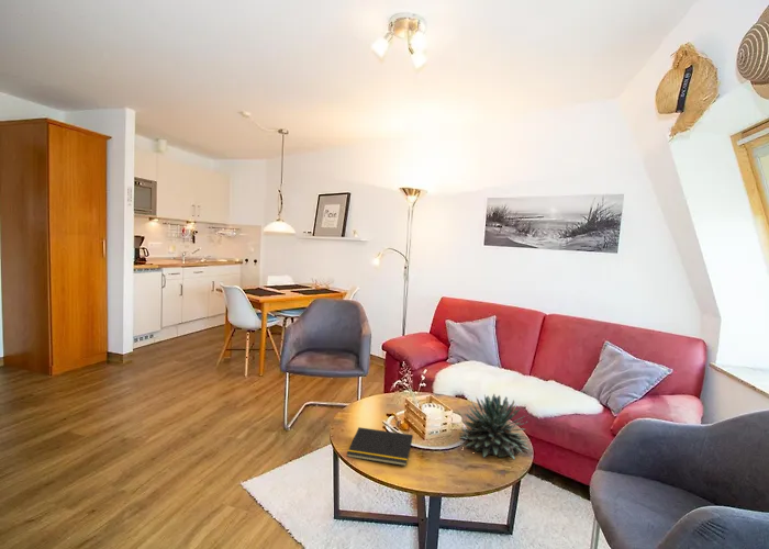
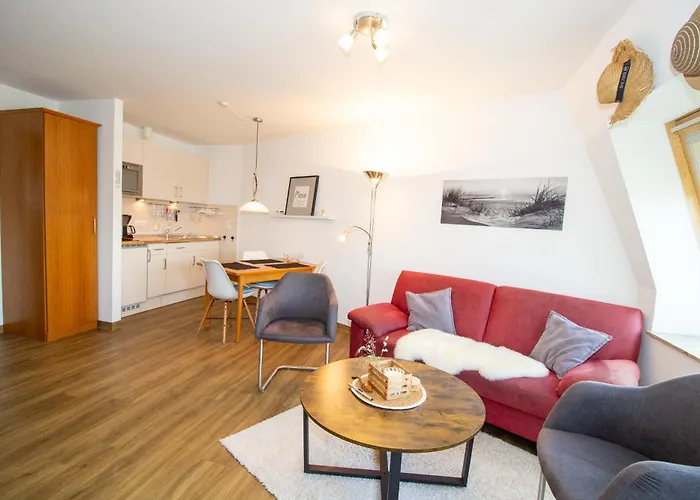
- notepad (380, 445)
- succulent plant (492, 419)
